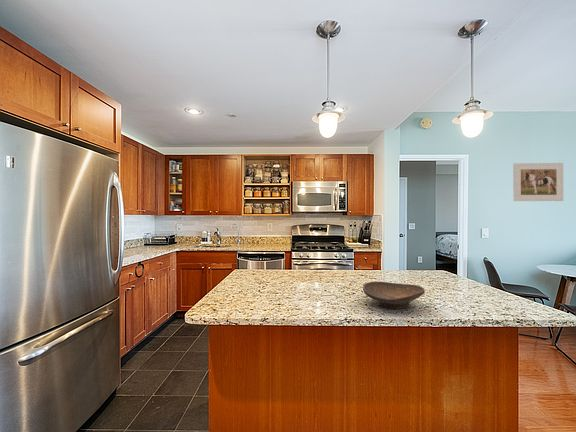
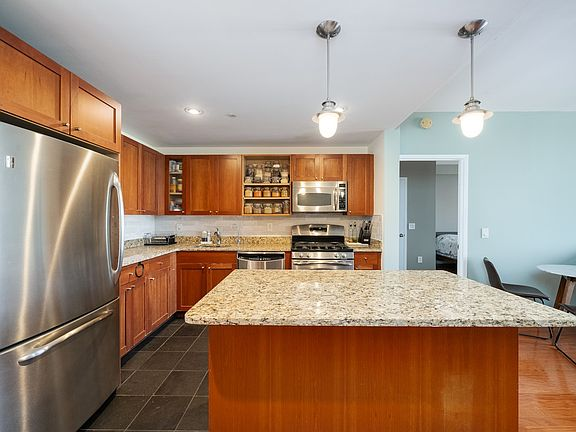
- decorative bowl (392, 295)
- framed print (538, 182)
